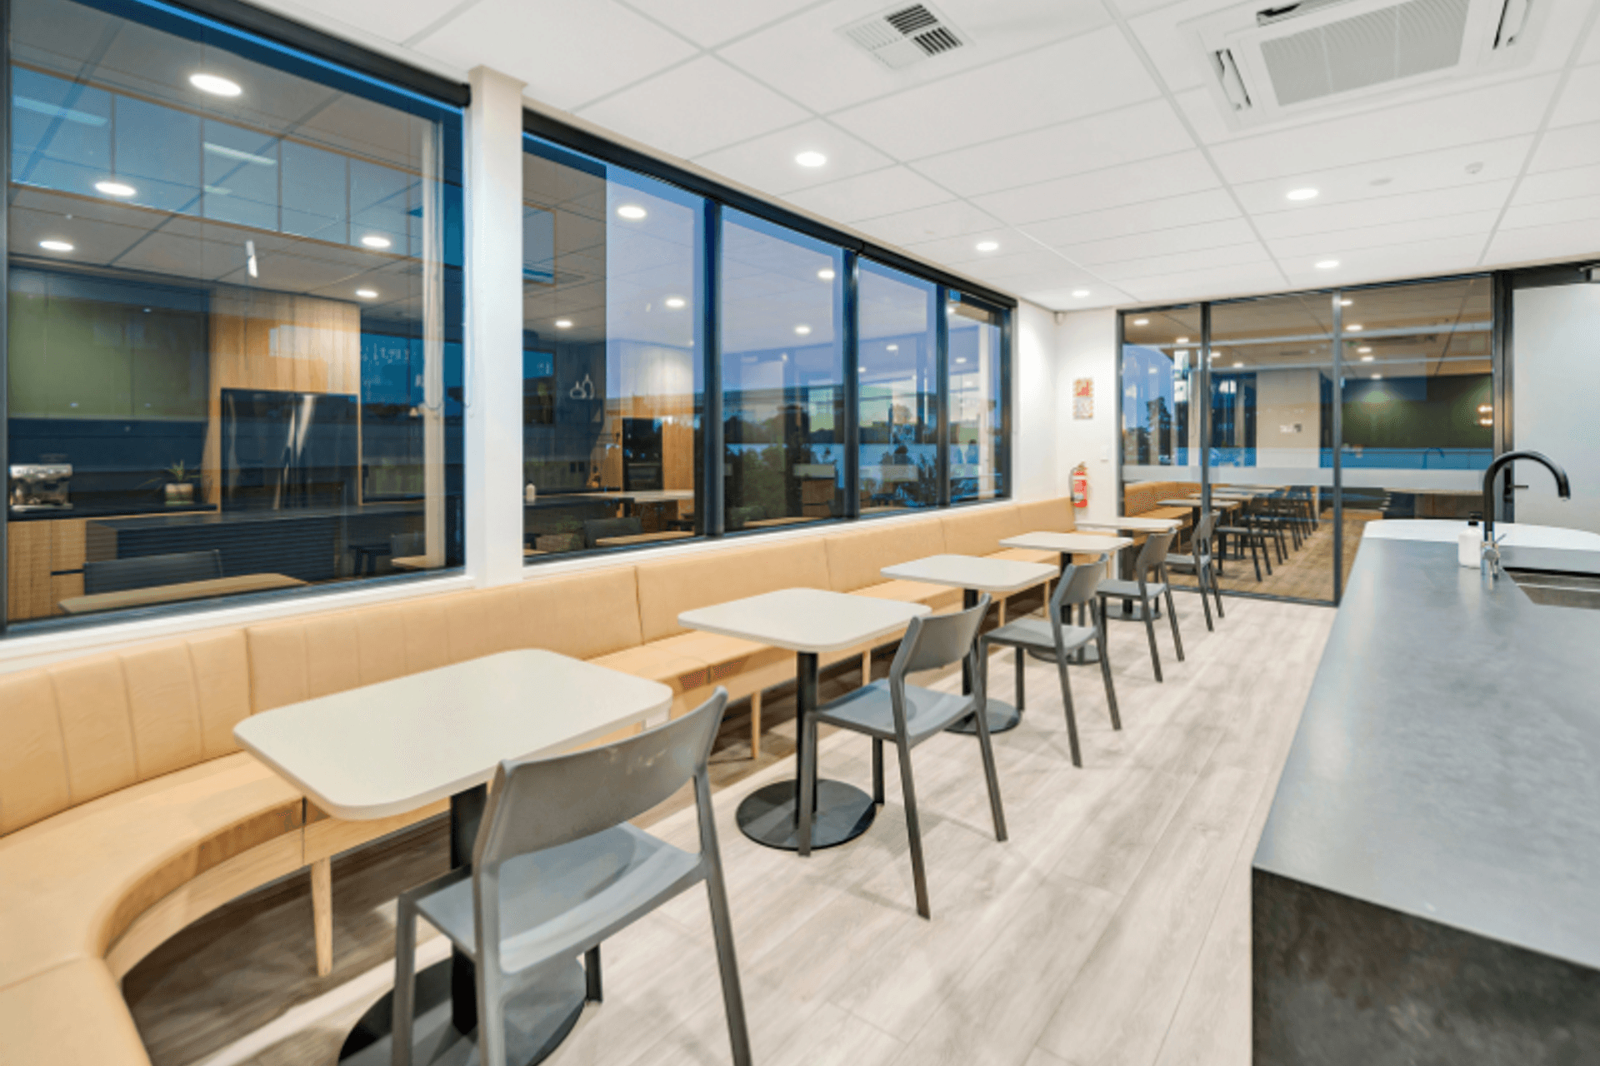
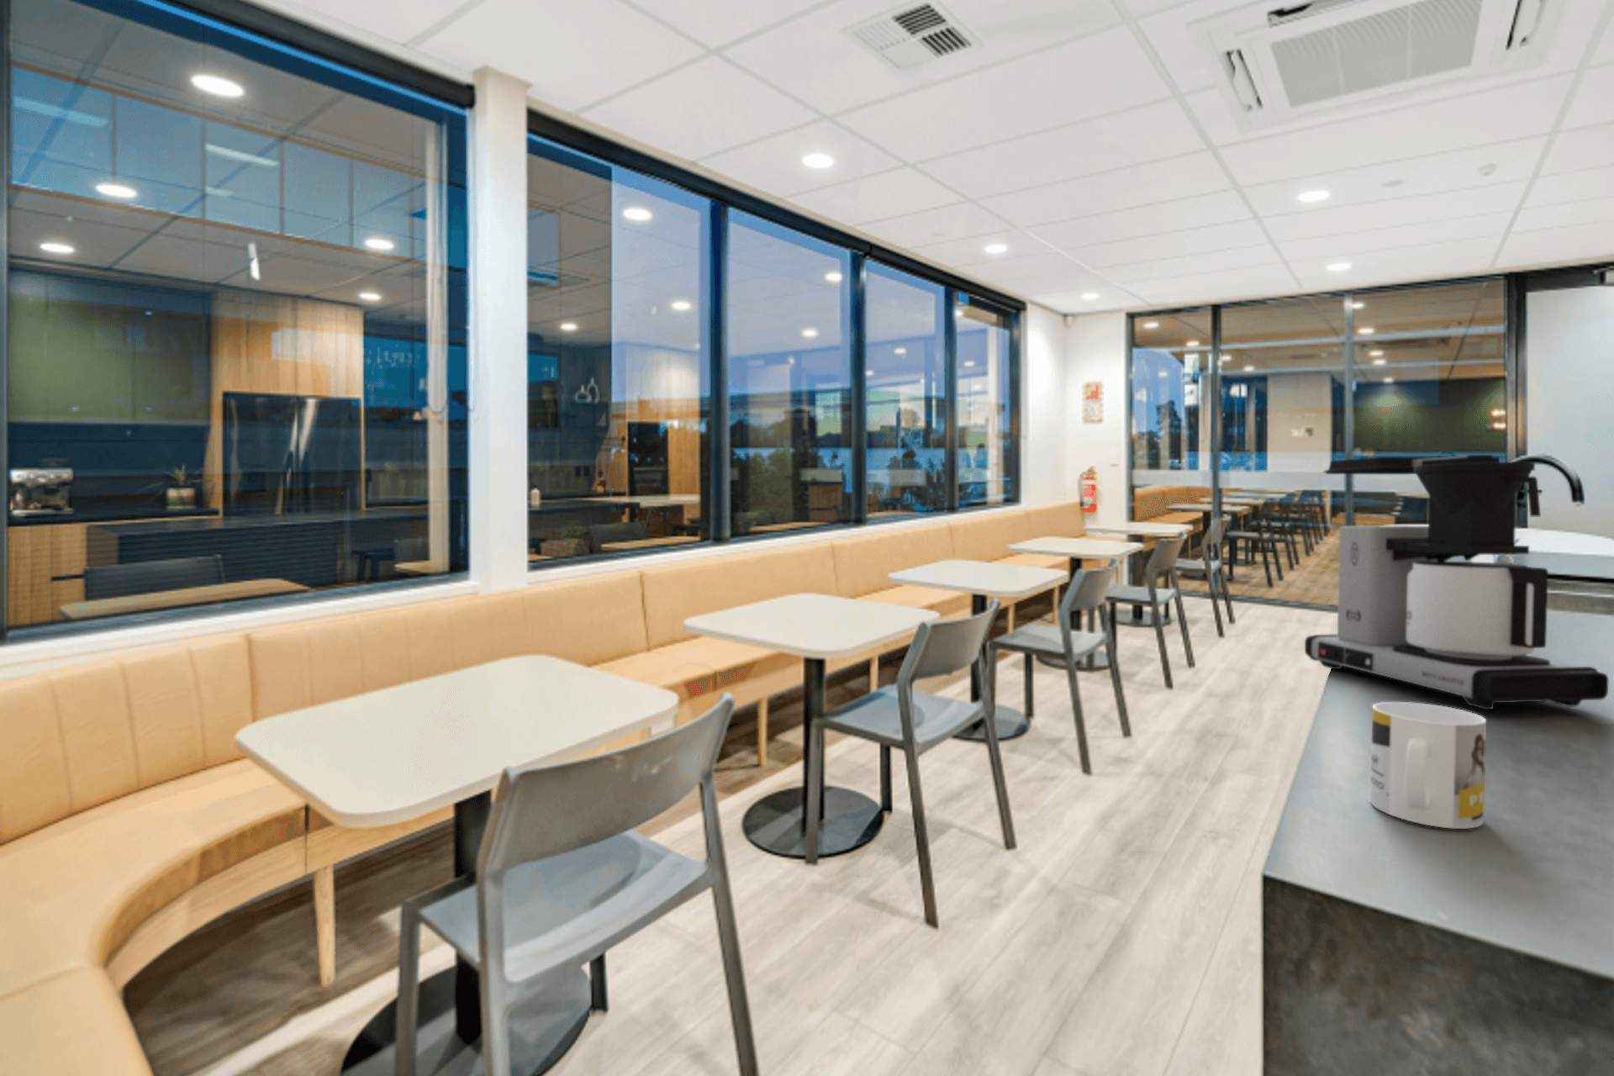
+ mug (1421, 765)
+ coffee maker (1439, 570)
